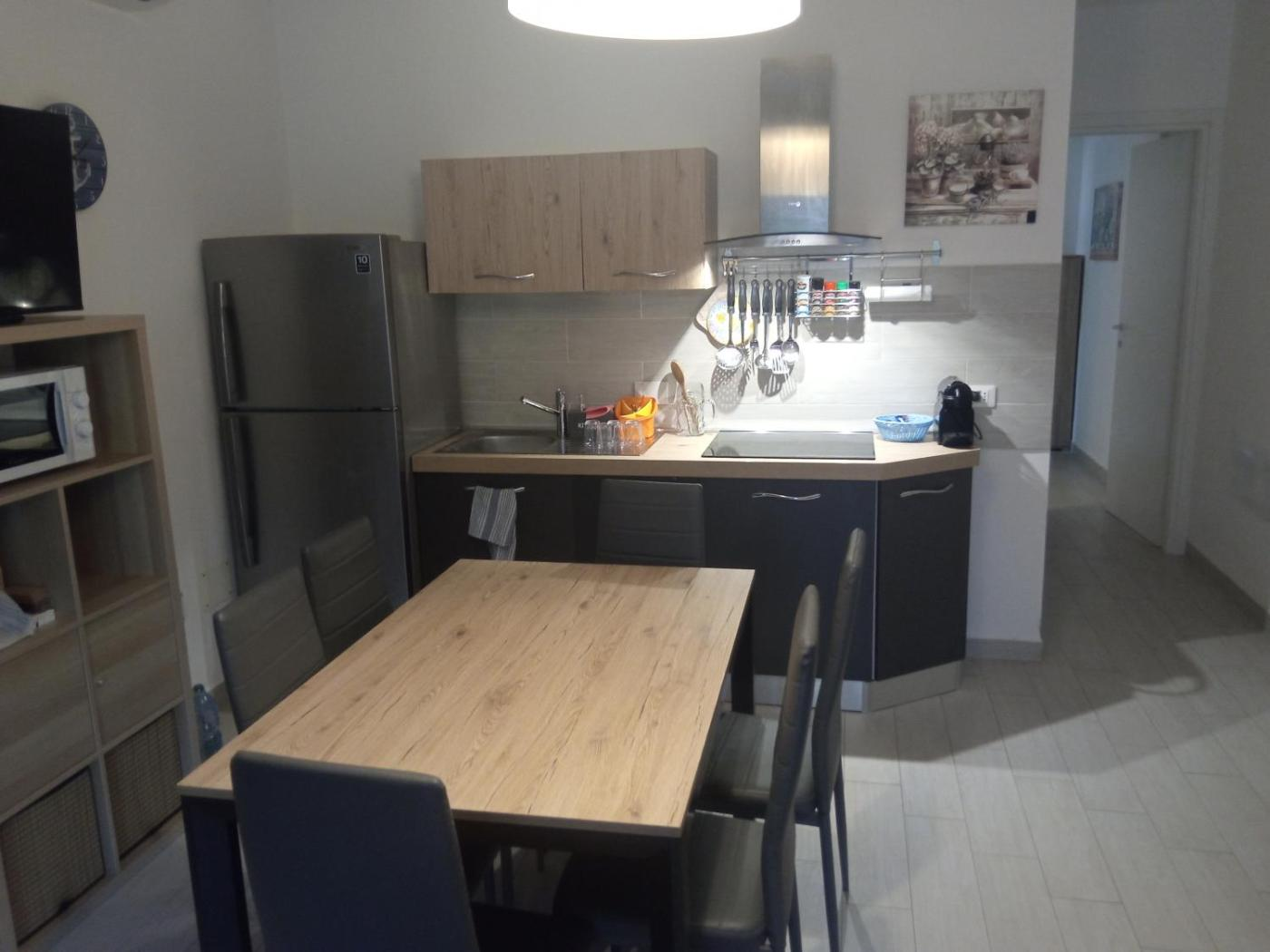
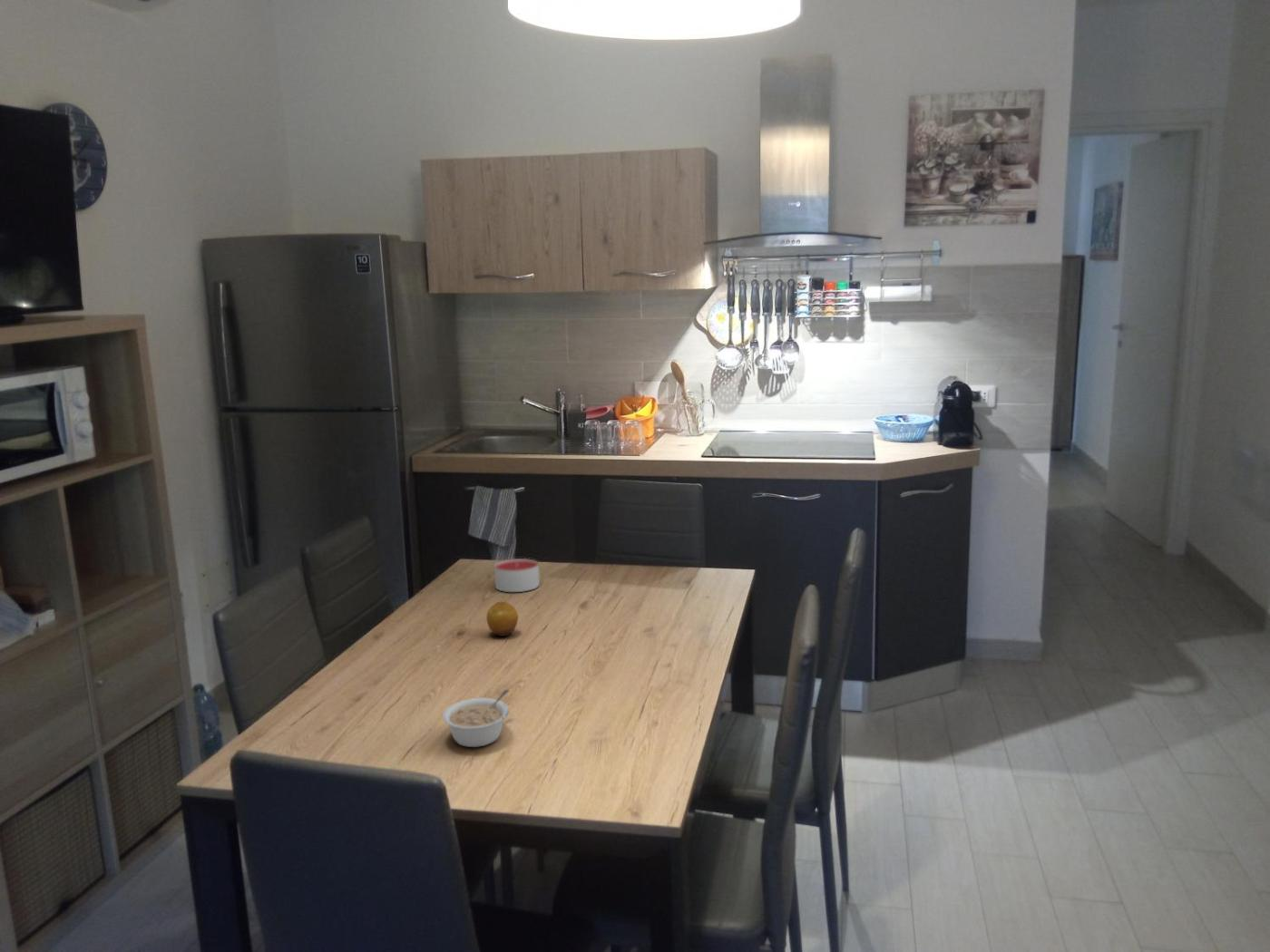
+ candle (516, 574)
+ legume (476, 720)
+ fruit (502, 617)
